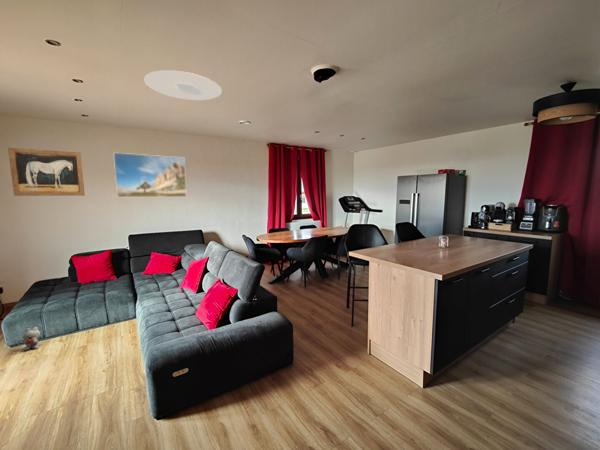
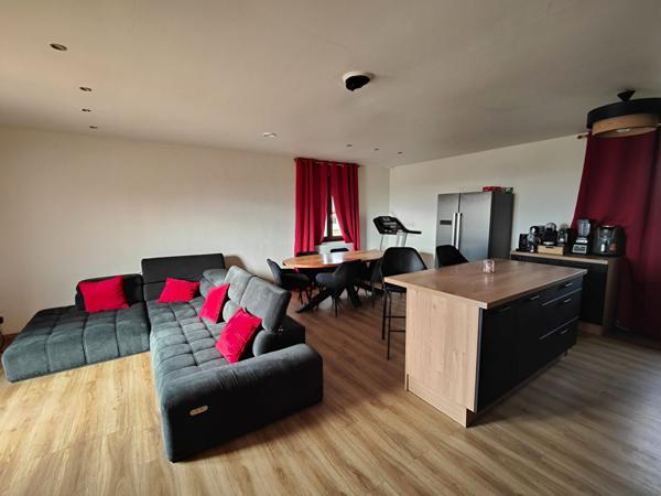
- ceiling light (184, 83)
- plush toy (31, 337)
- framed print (152, 176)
- wall art (48, 173)
